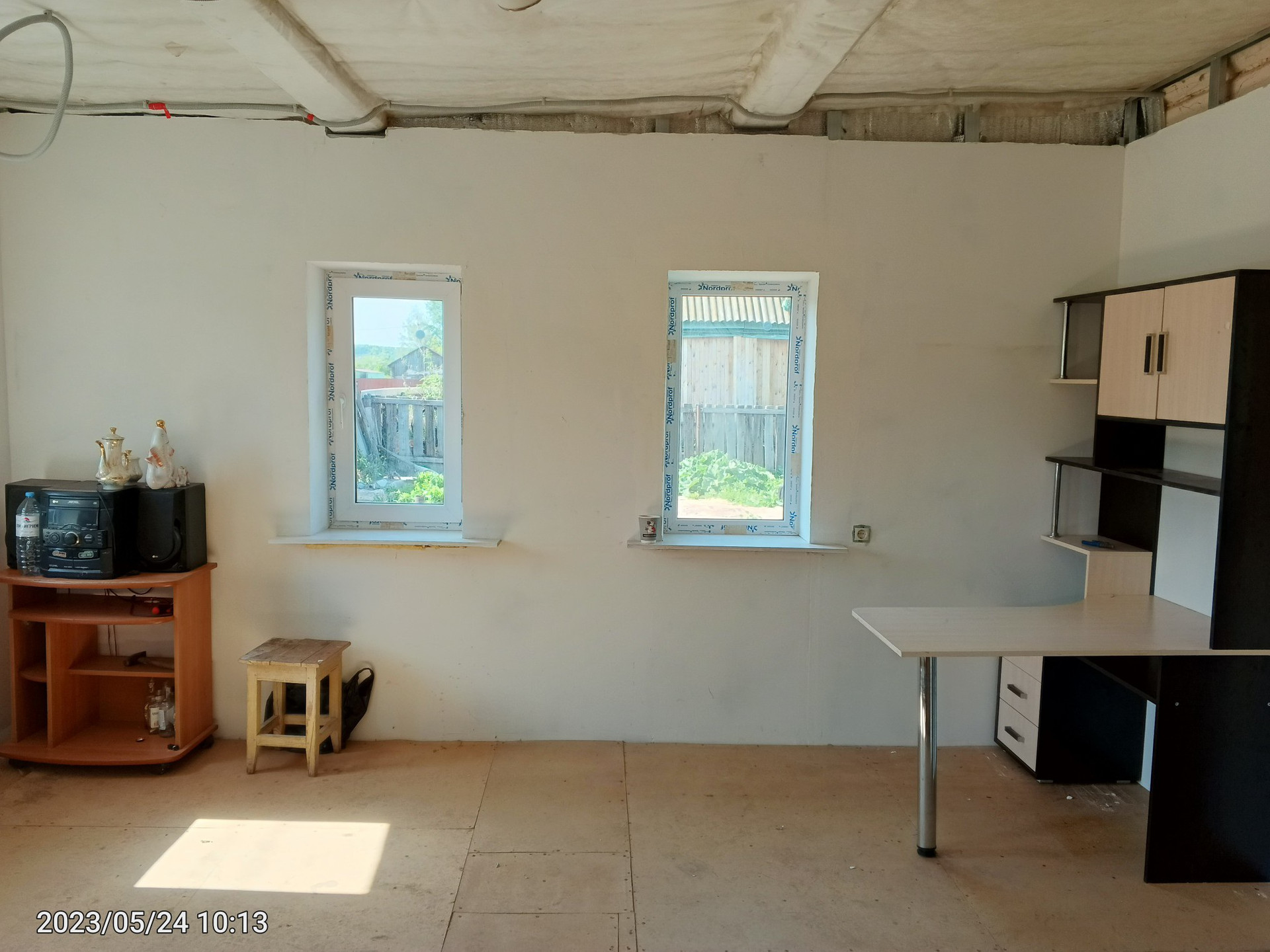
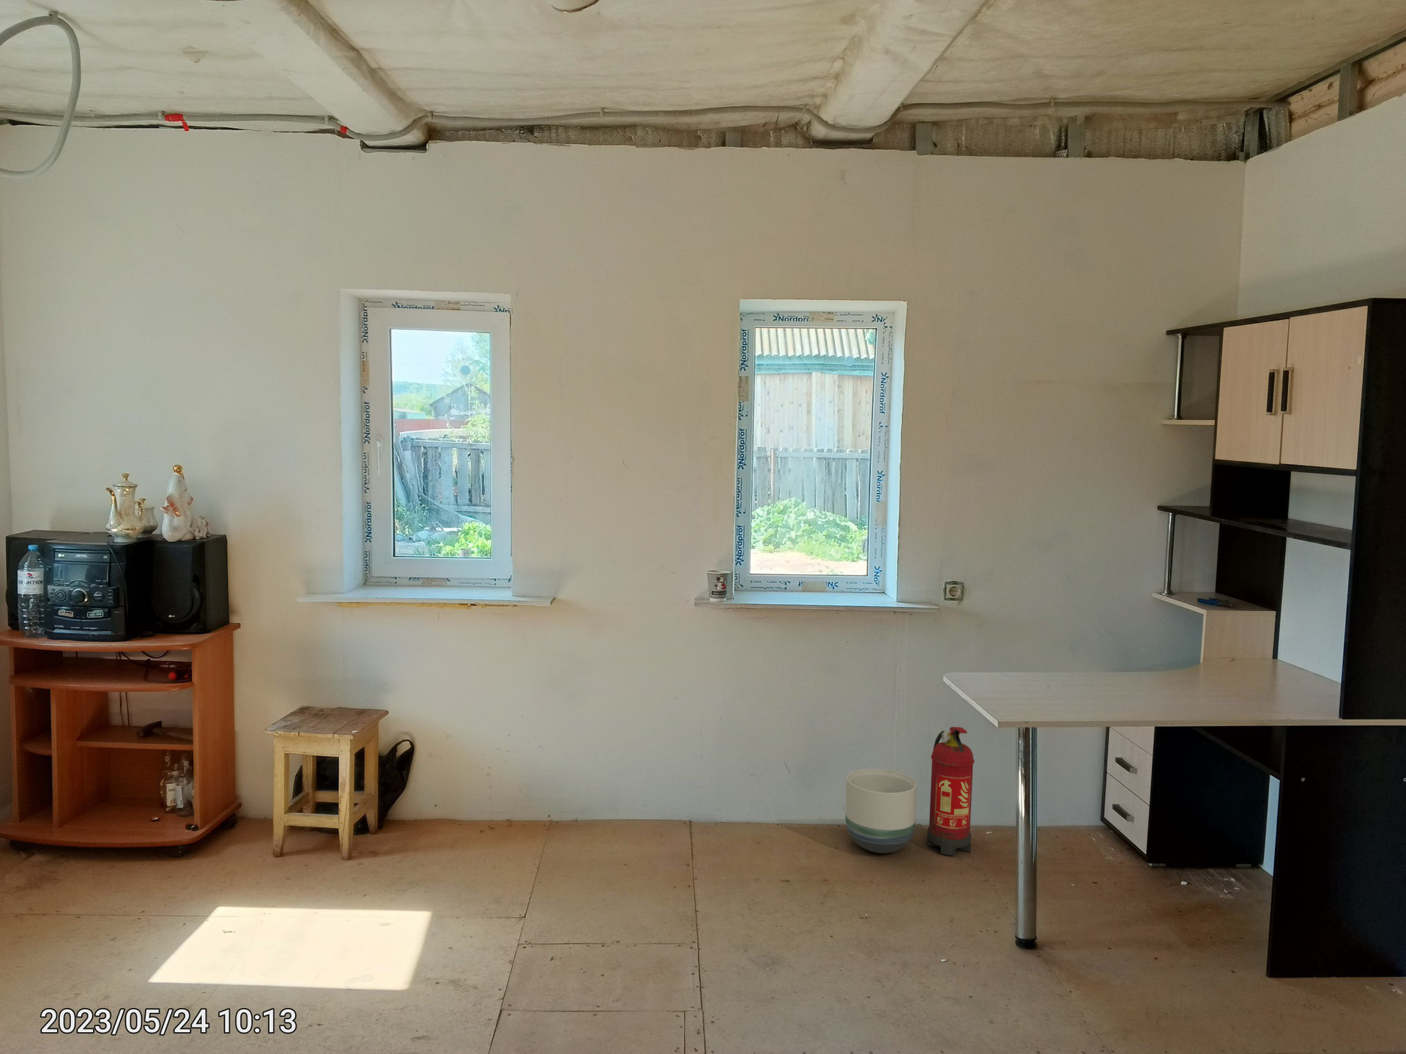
+ fire extinguisher (951, 783)
+ planter (880, 814)
